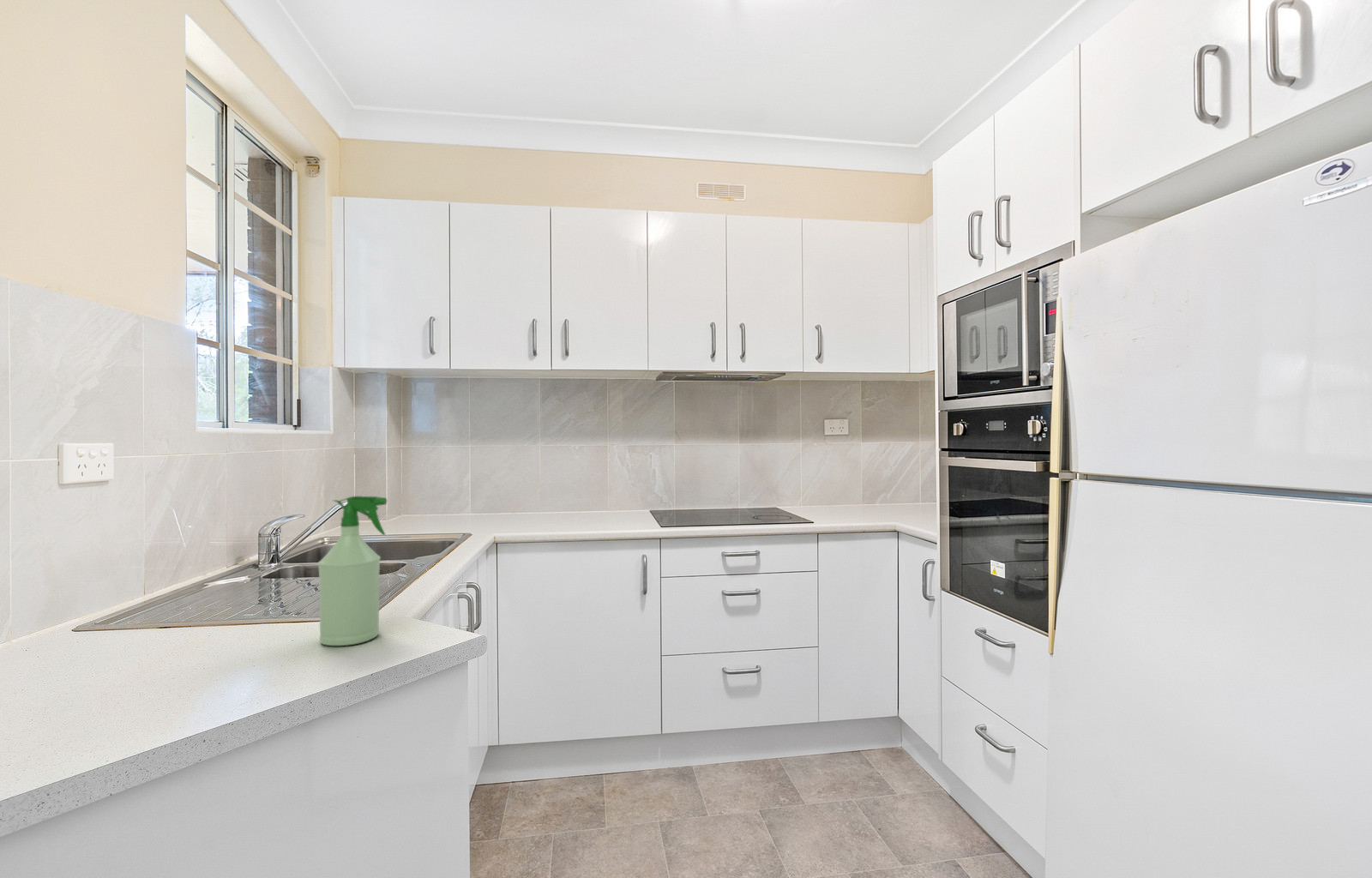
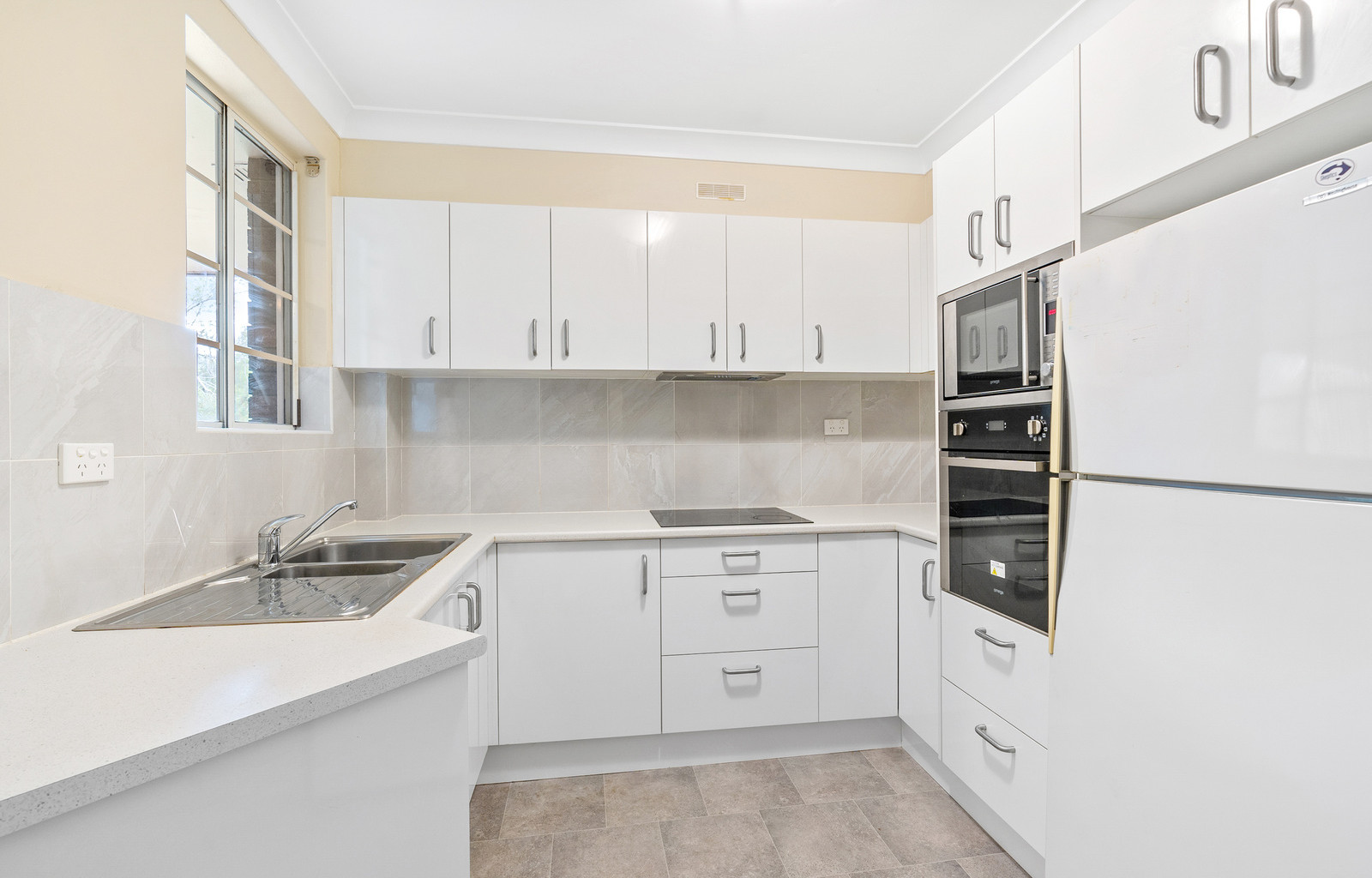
- spray bottle (350, 567)
